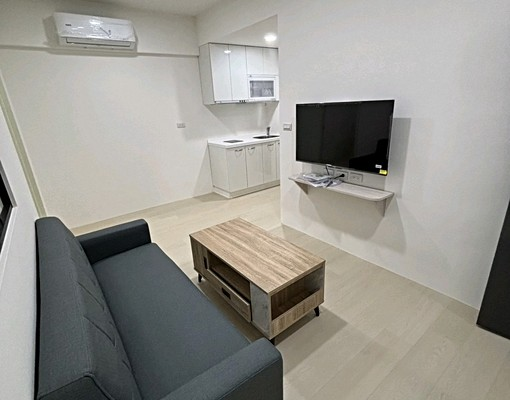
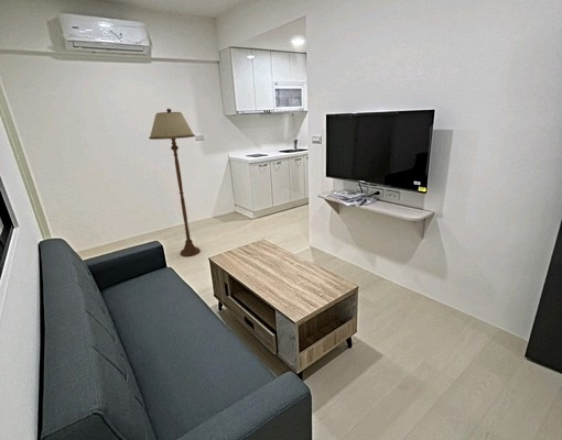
+ floor lamp (180, 185)
